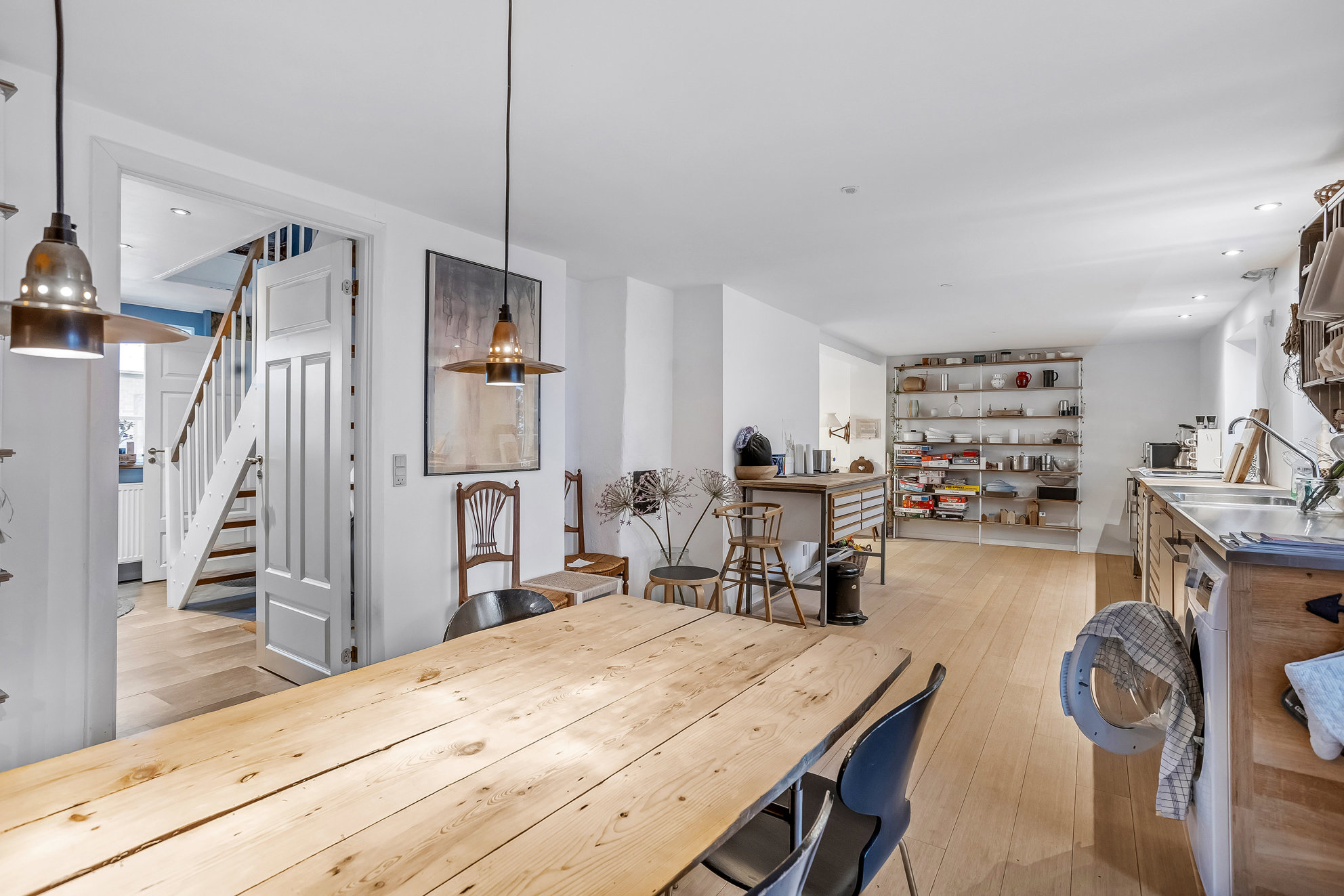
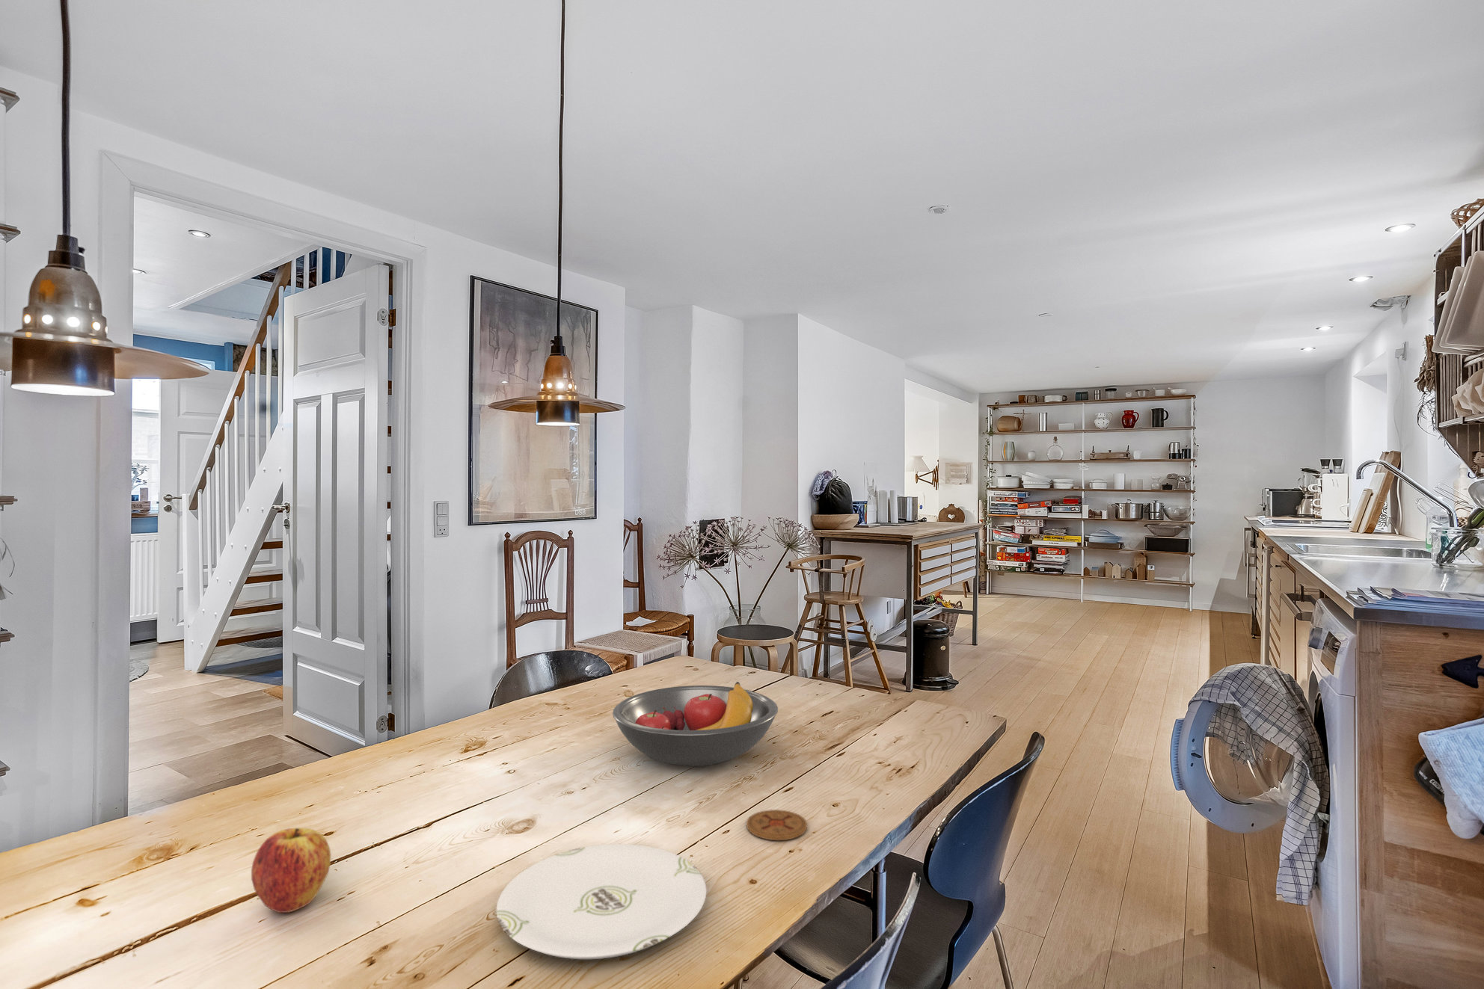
+ fruit bowl (696, 724)
+ apple (292, 868)
+ coaster (776, 823)
+ plate (604, 900)
